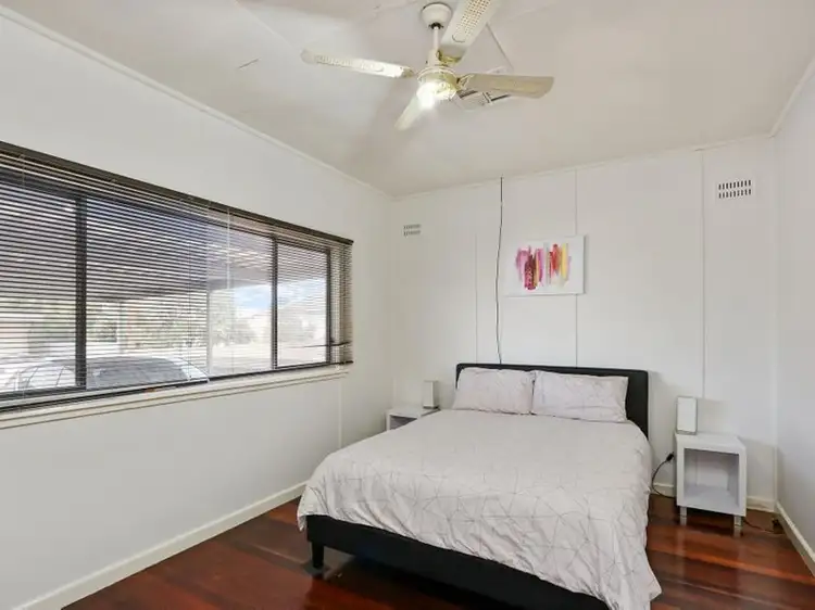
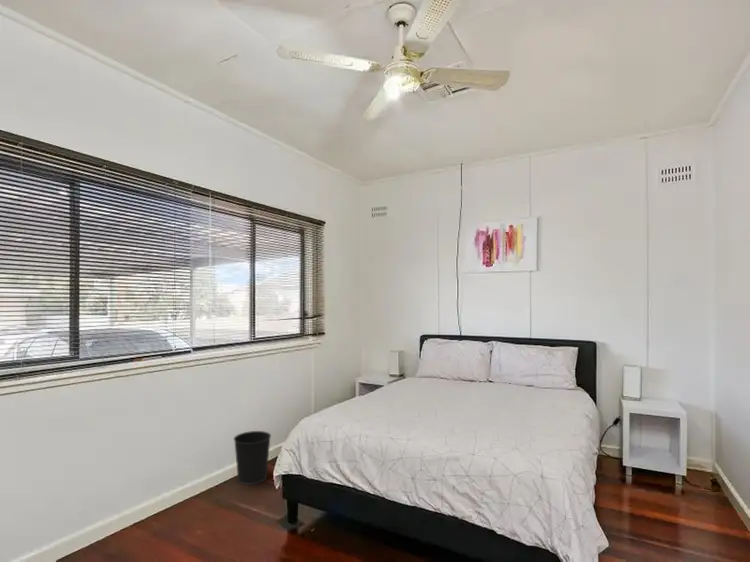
+ wastebasket (252, 457)
